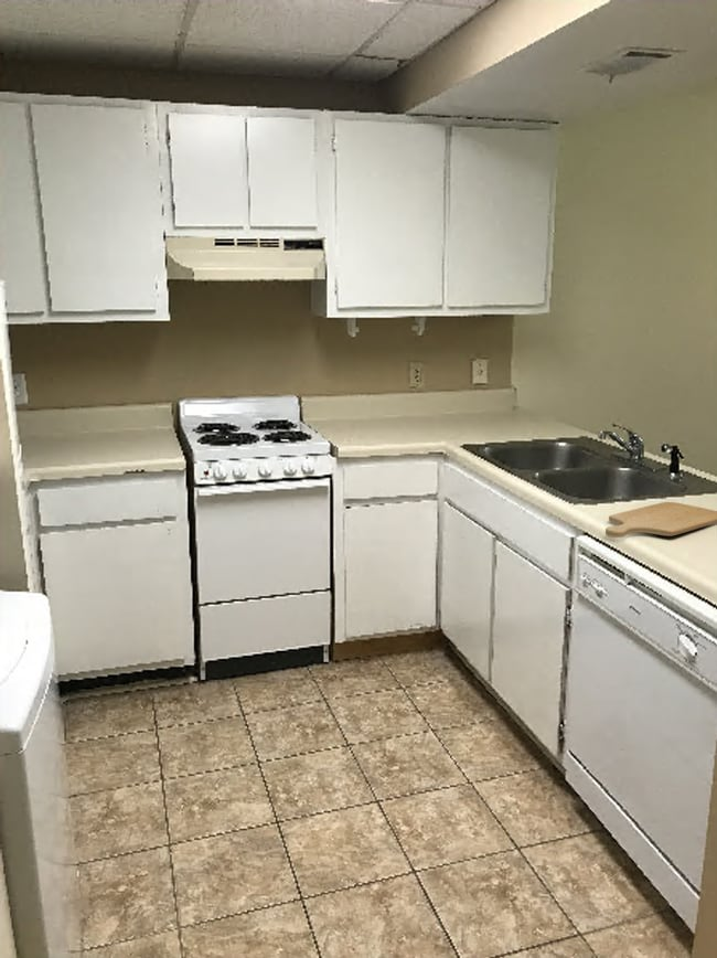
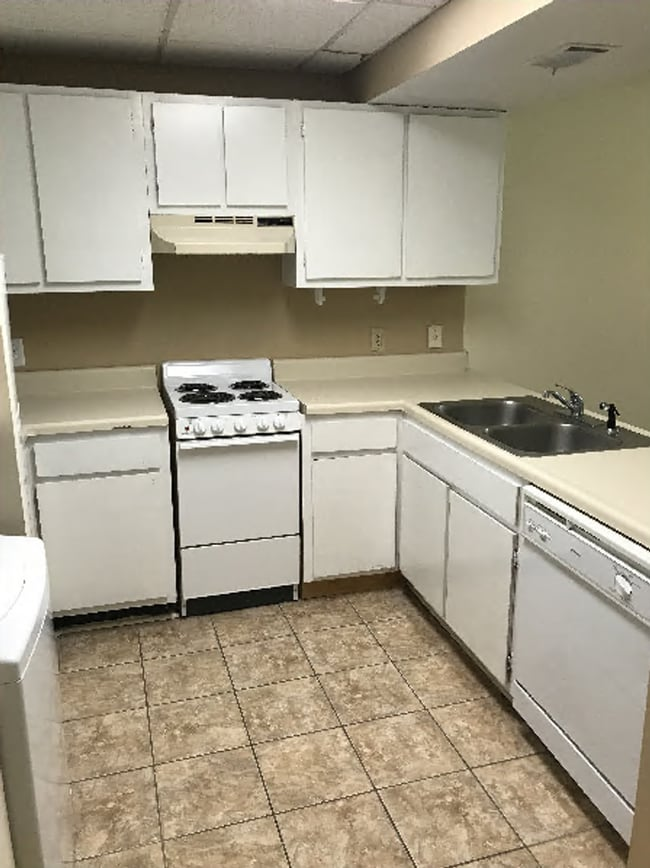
- chopping board (655, 521)
